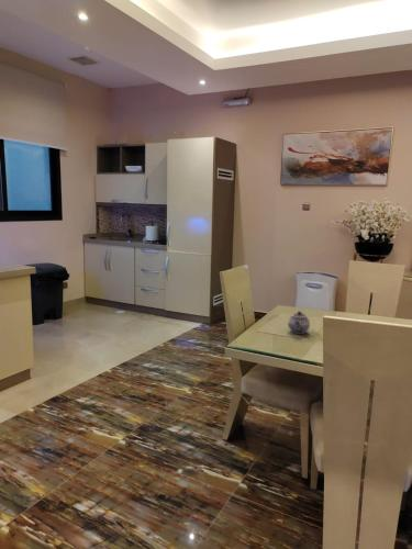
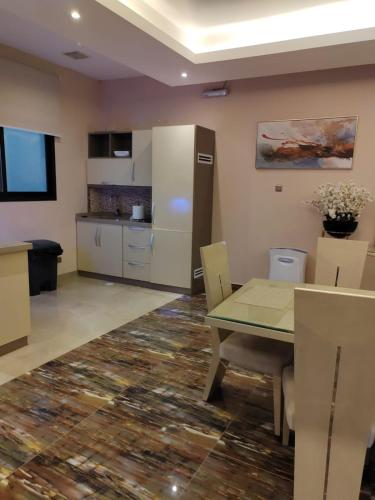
- teapot (299, 321)
